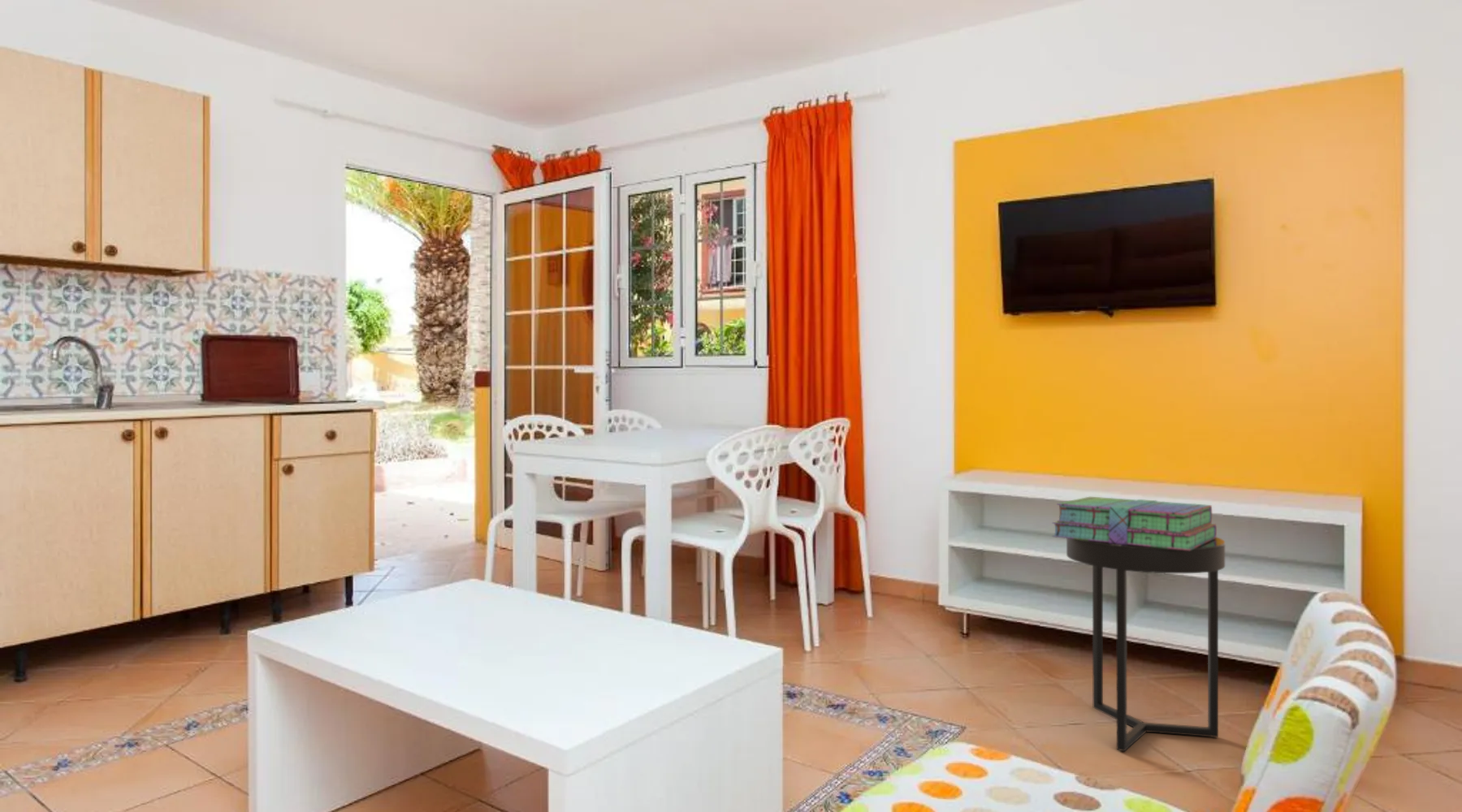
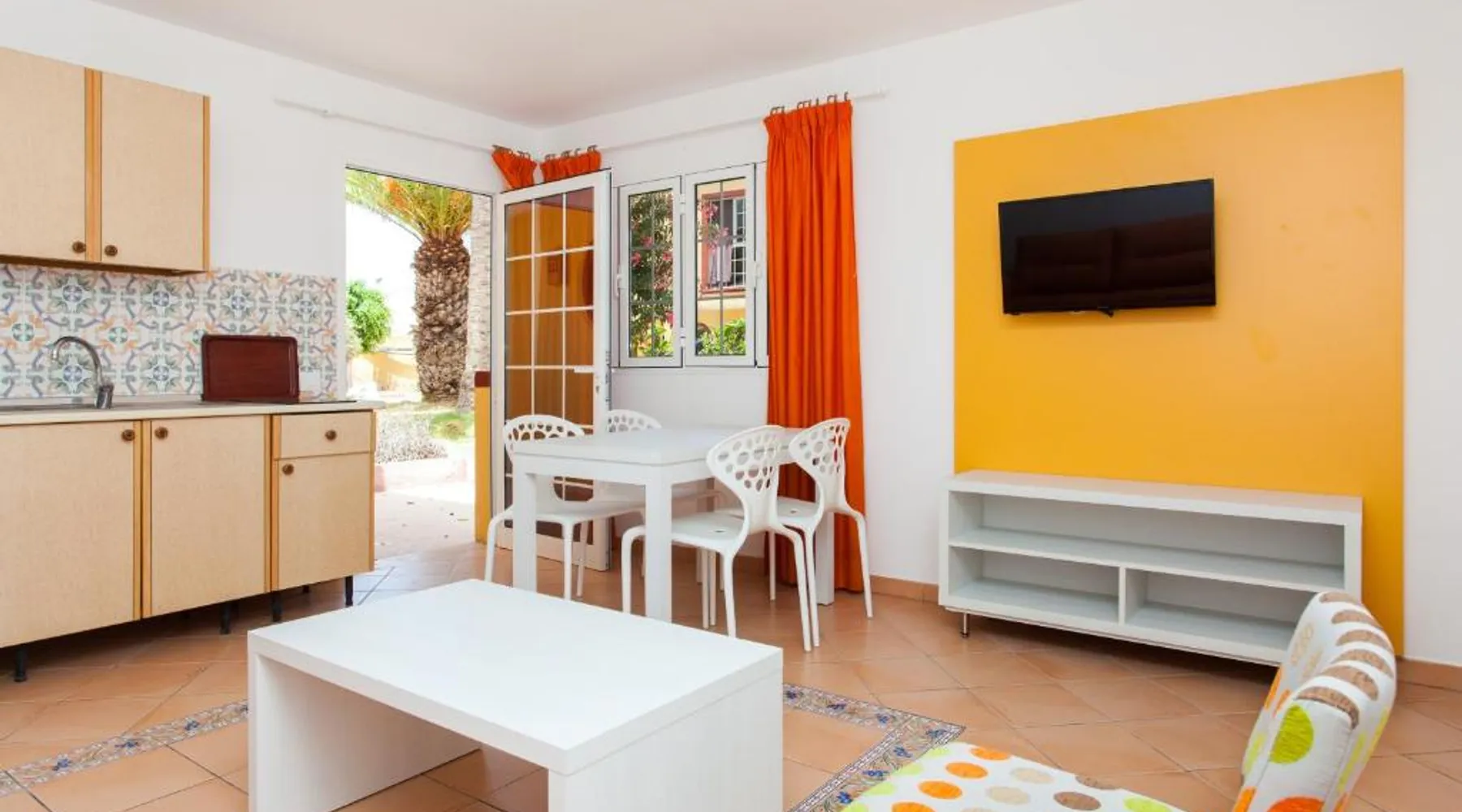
- stack of books (1134, 520)
- side table (1126, 633)
